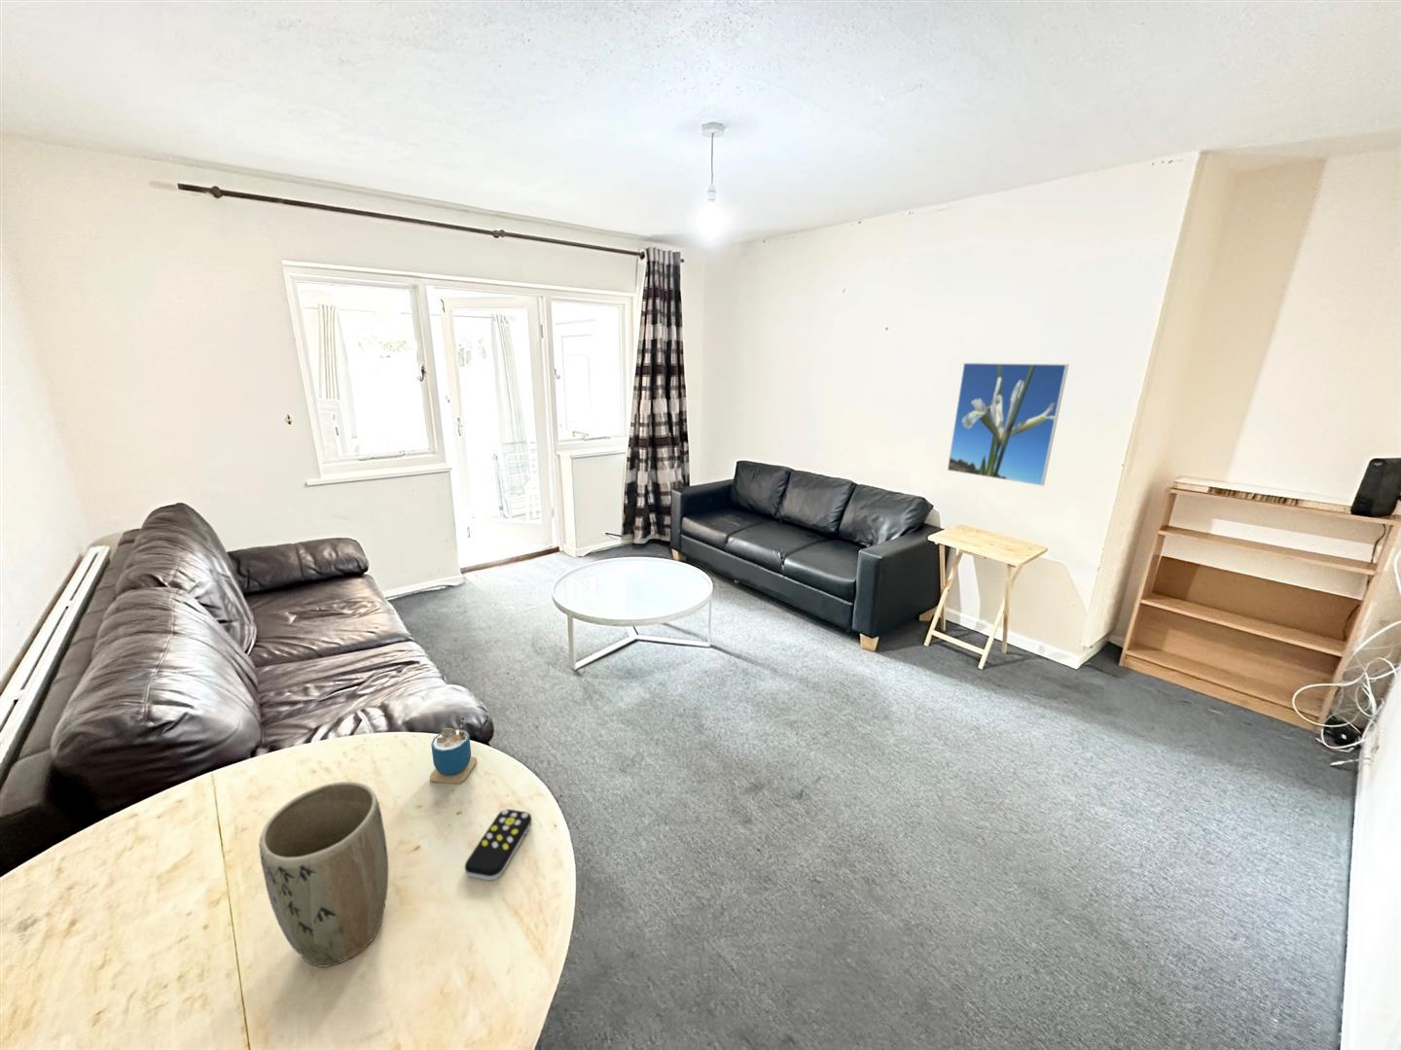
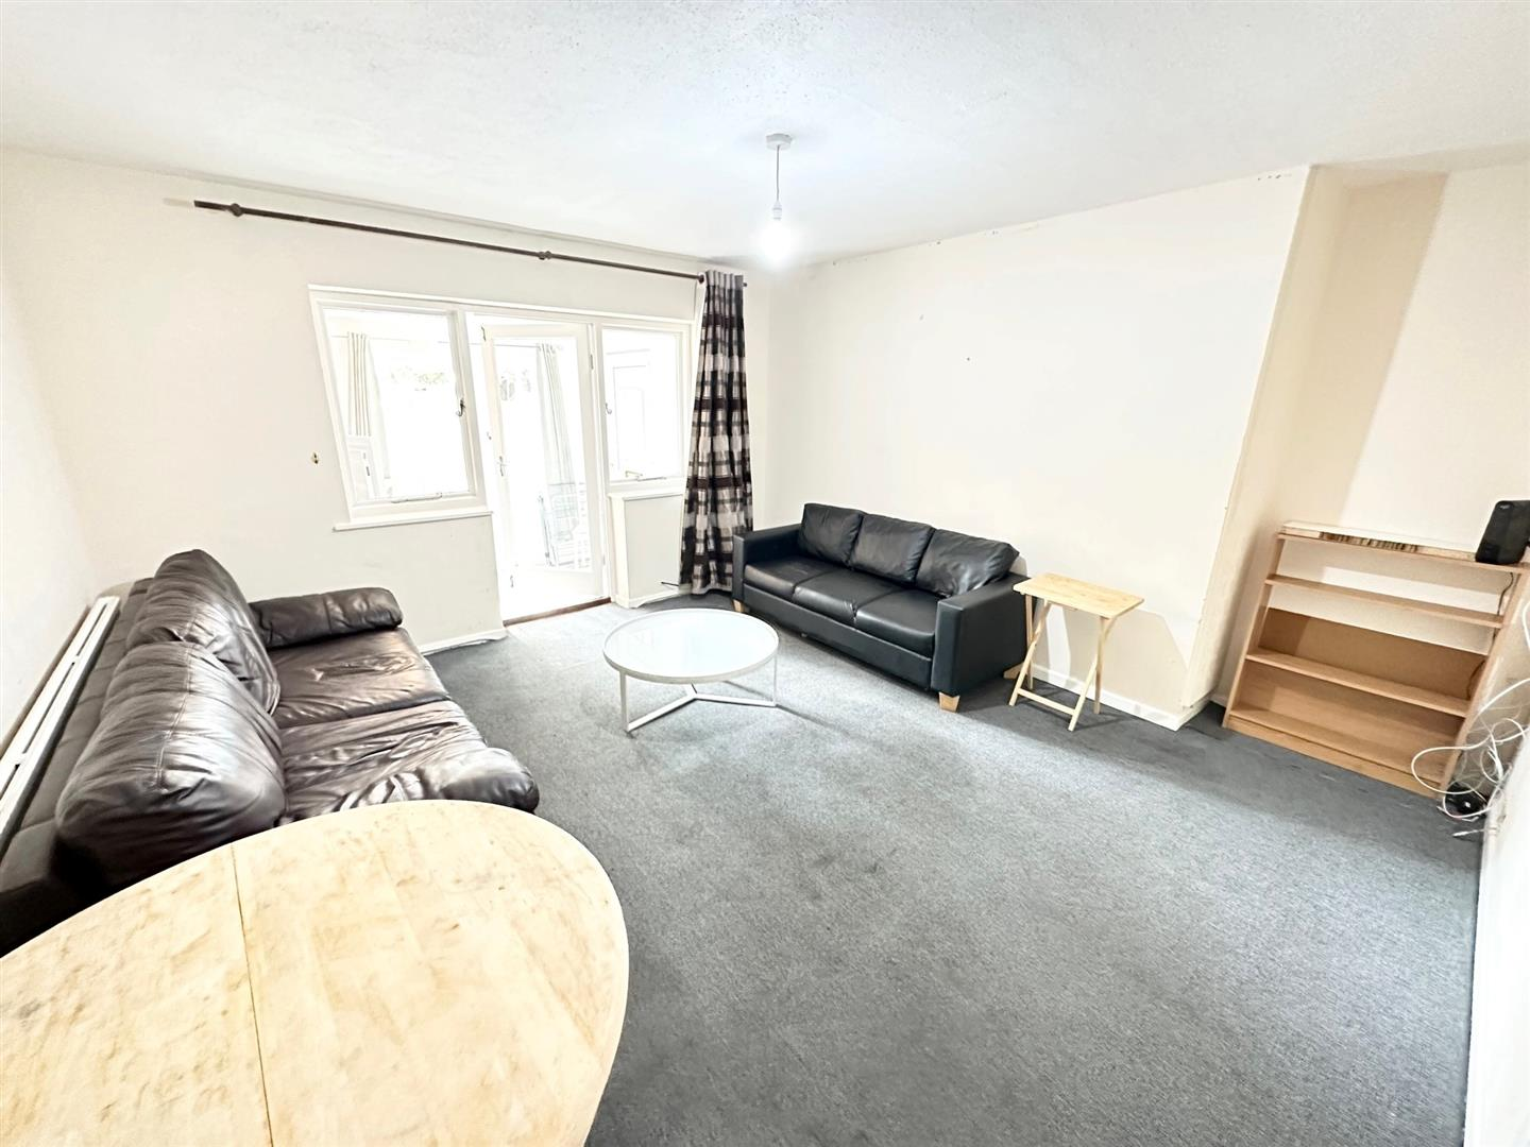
- cup (450, 743)
- plant pot (332, 876)
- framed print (1002, 422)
- remote control (499, 842)
